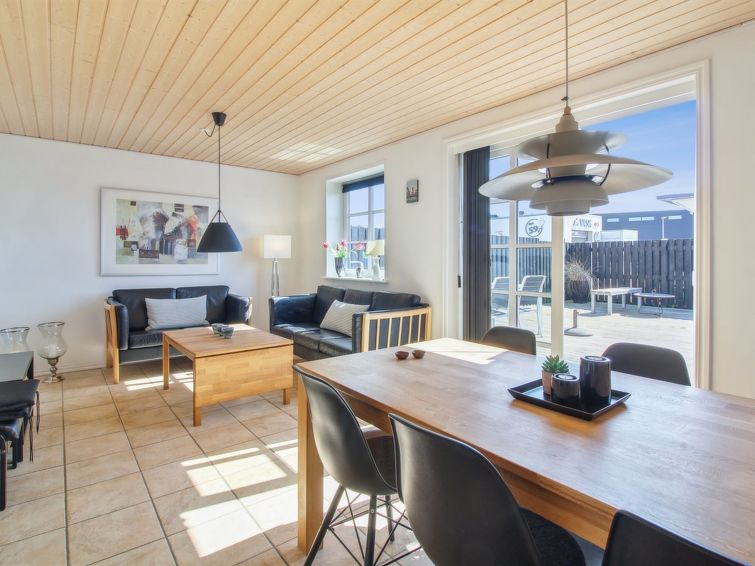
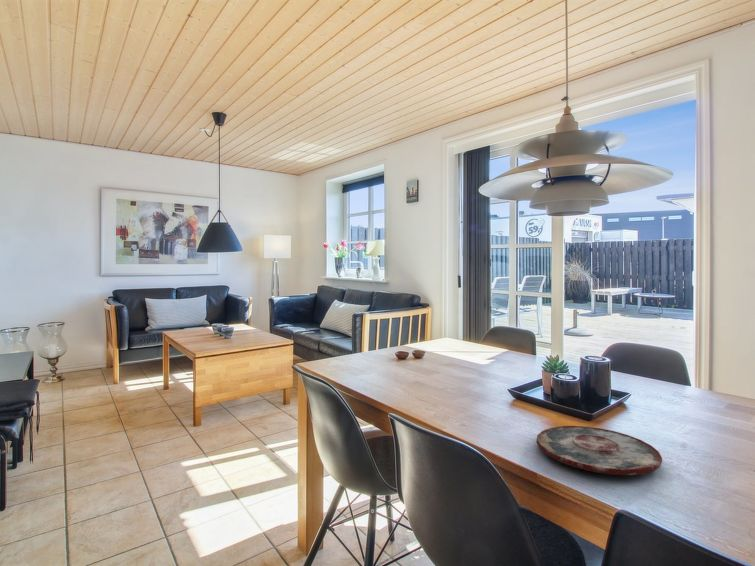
+ plate (595, 448)
